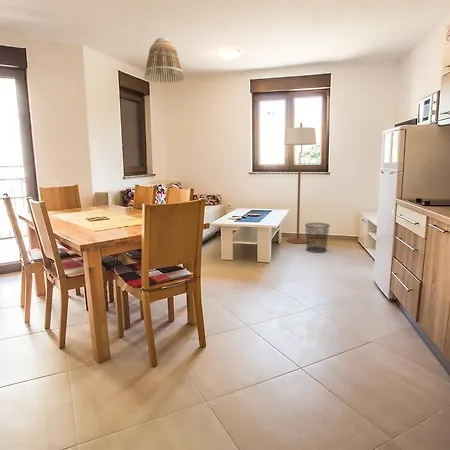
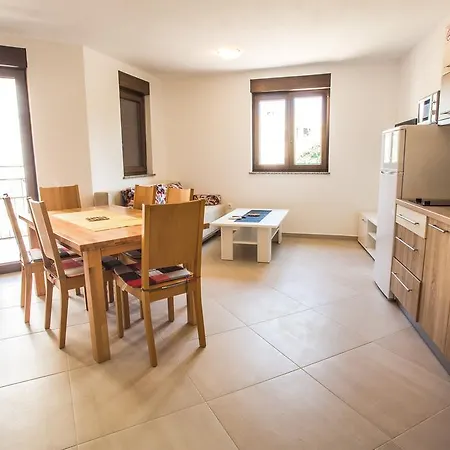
- lamp shade (162, 59)
- waste bin (316, 237)
- floor lamp (299, 183)
